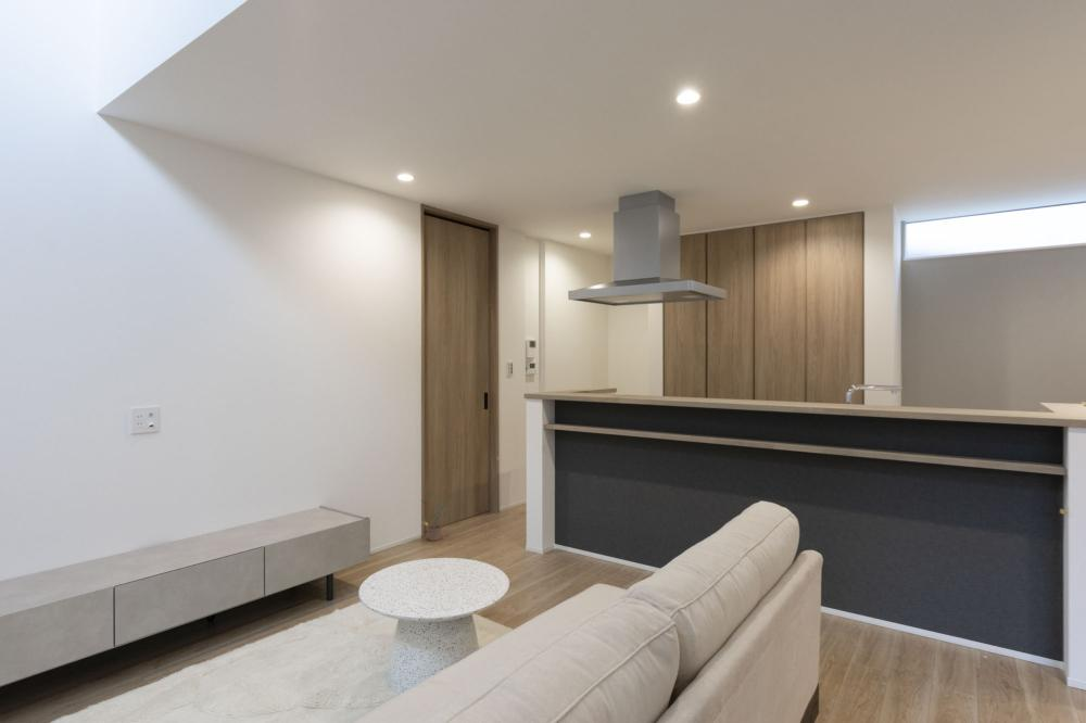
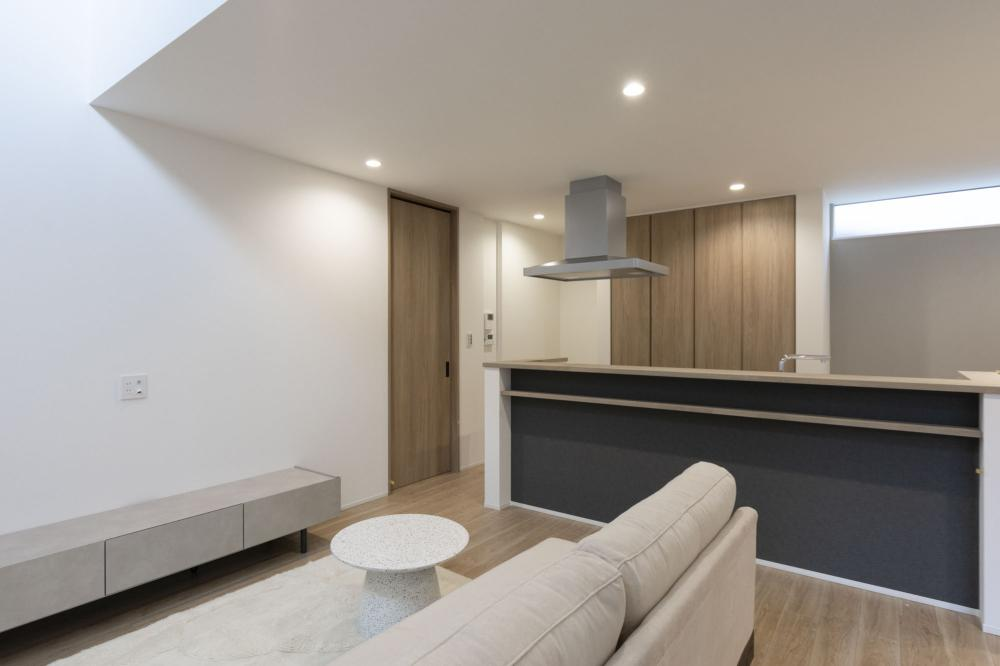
- potted plant (437, 513)
